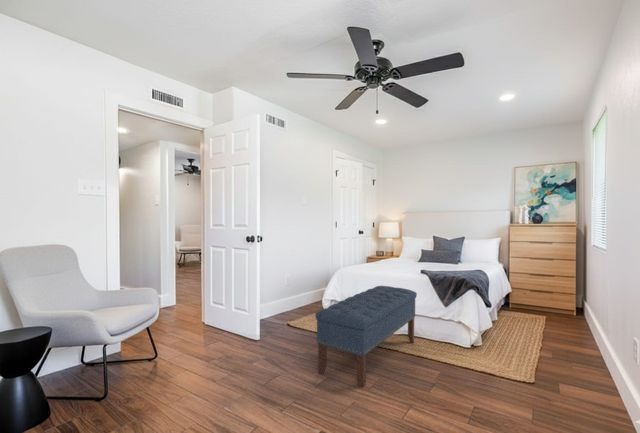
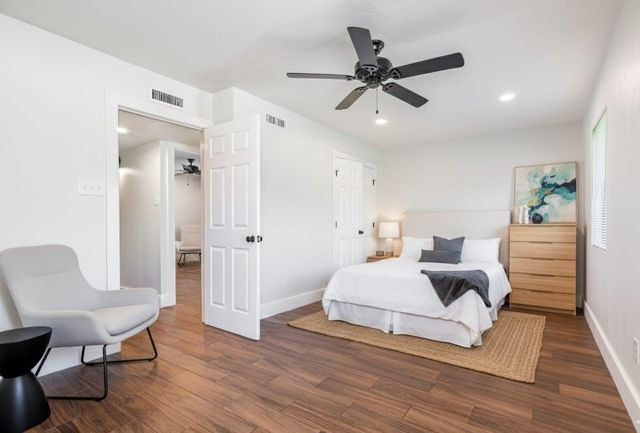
- bench (371, 326)
